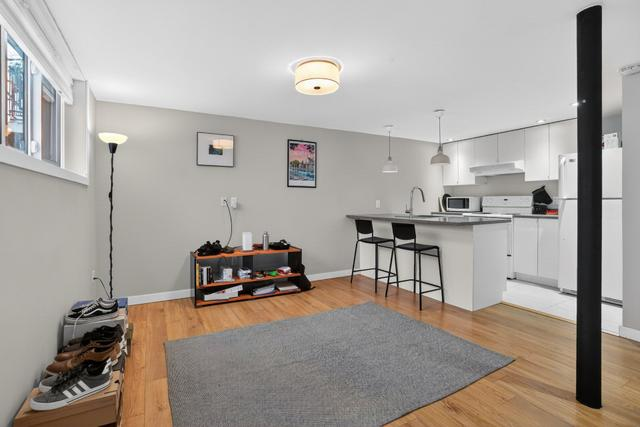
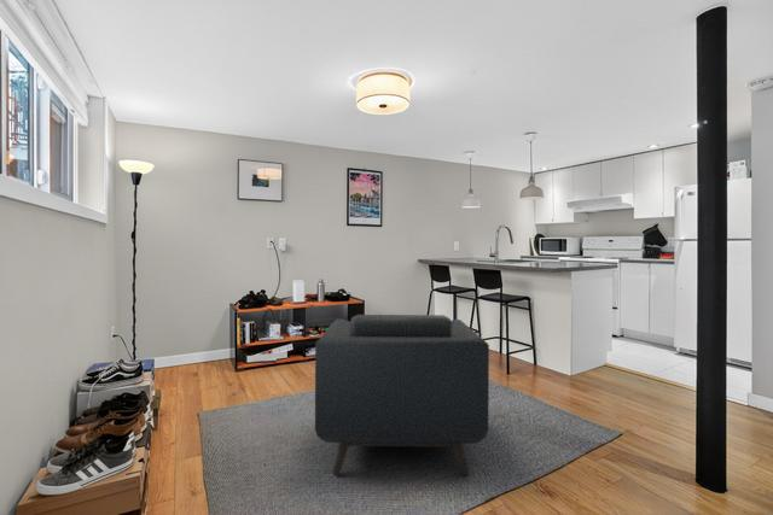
+ armchair (399, 378)
